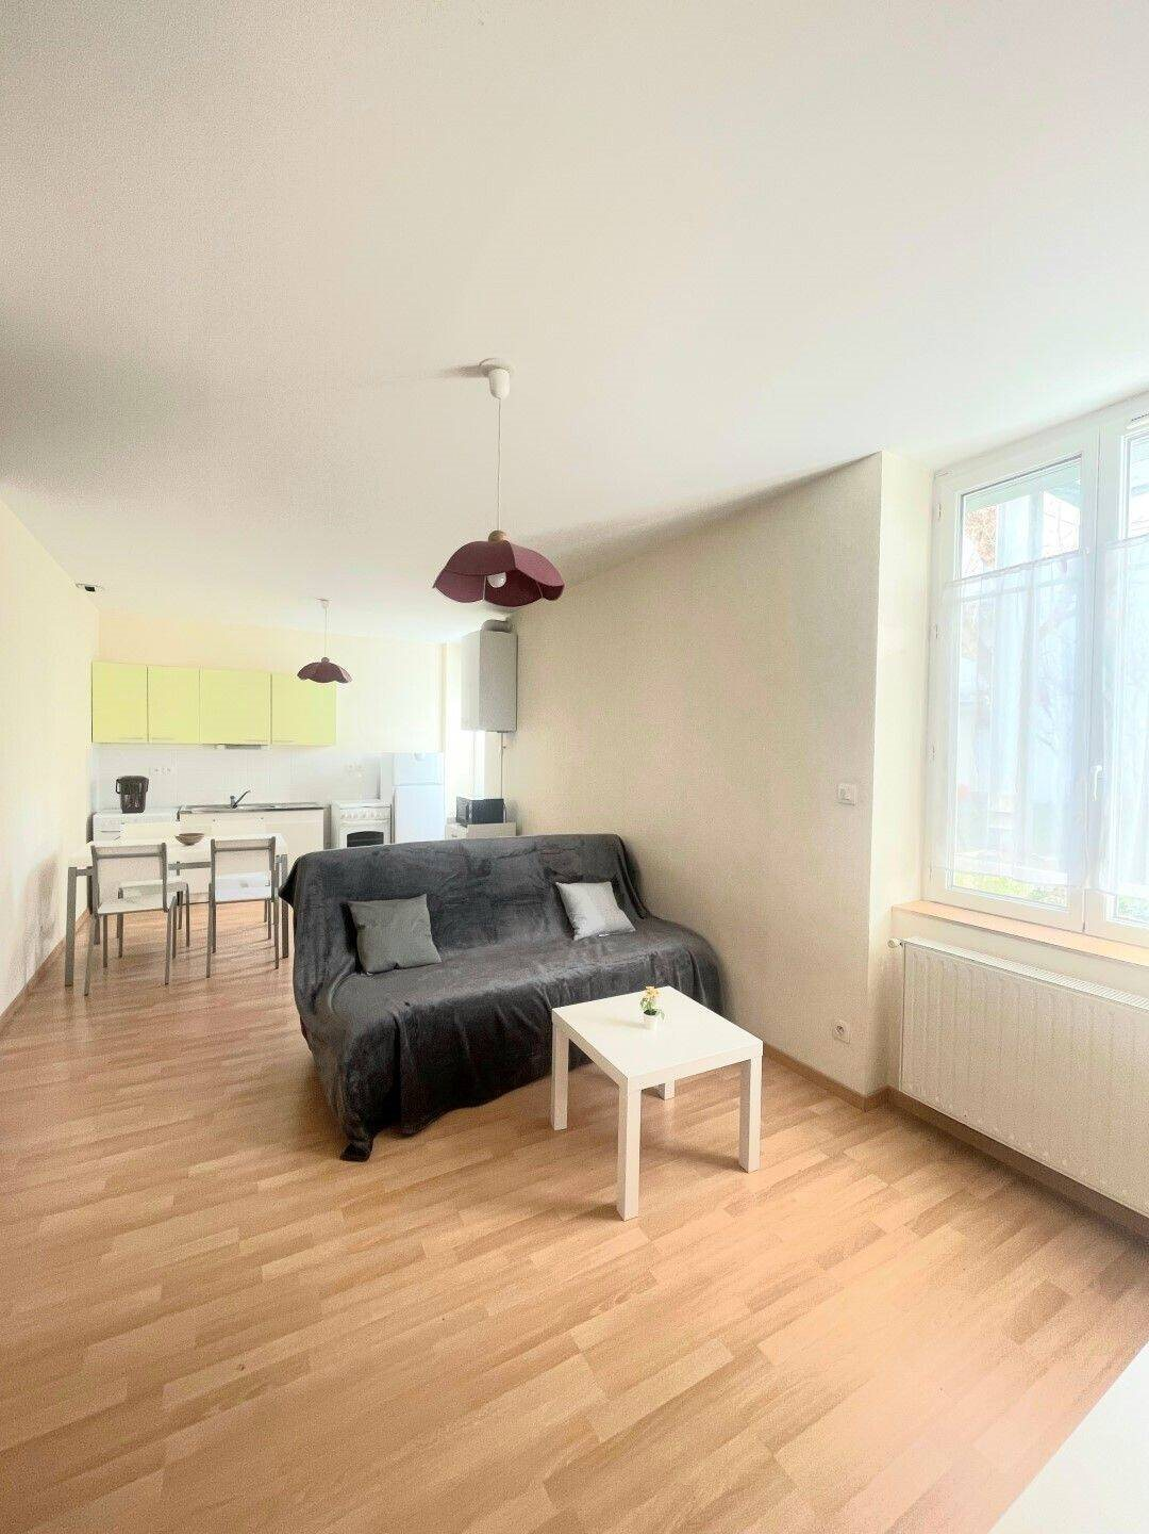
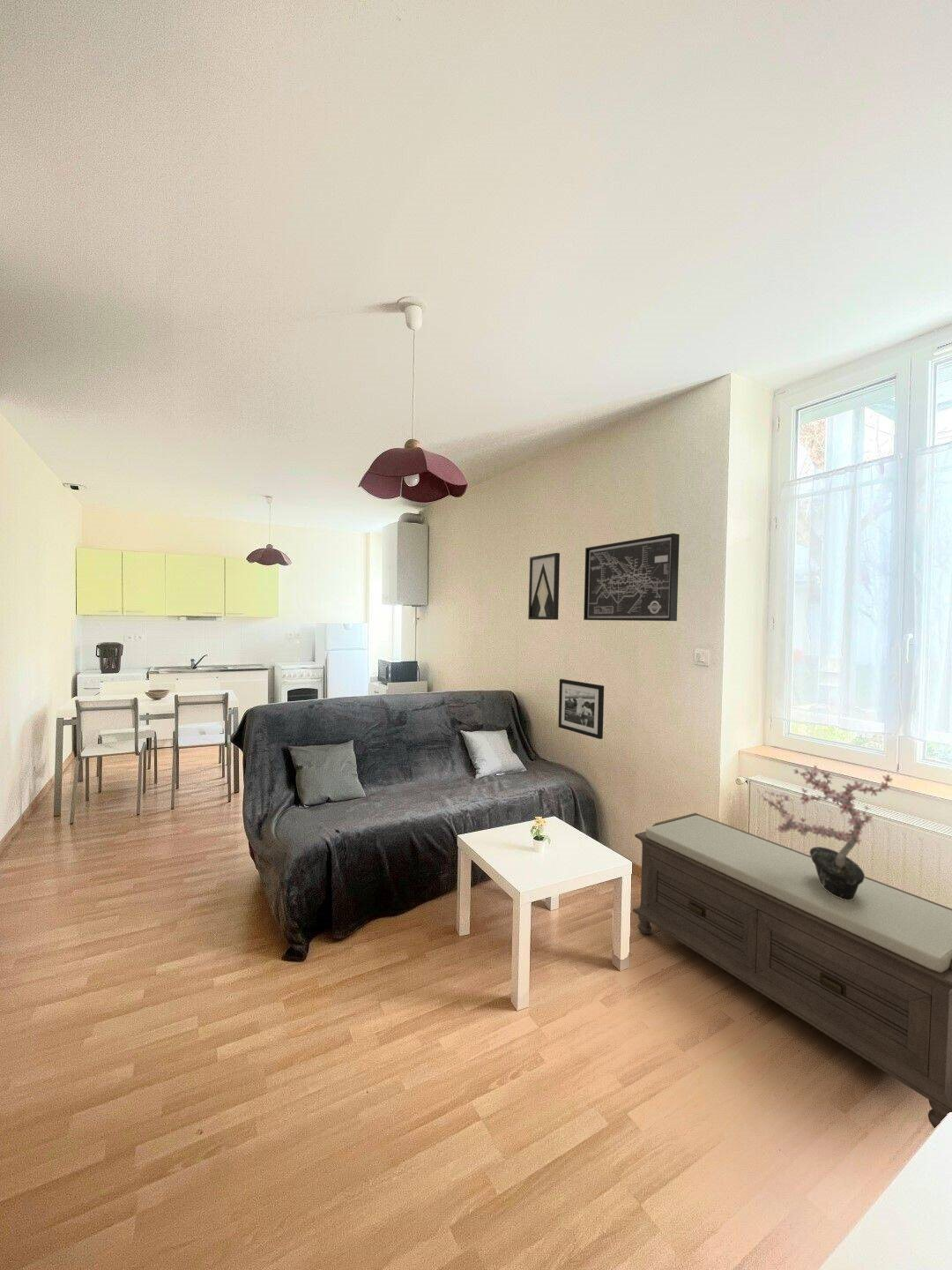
+ potted plant (815, 825)
+ bench (784, 929)
+ wall art (543, 587)
+ picture frame (580, 707)
+ wall art (627, 580)
